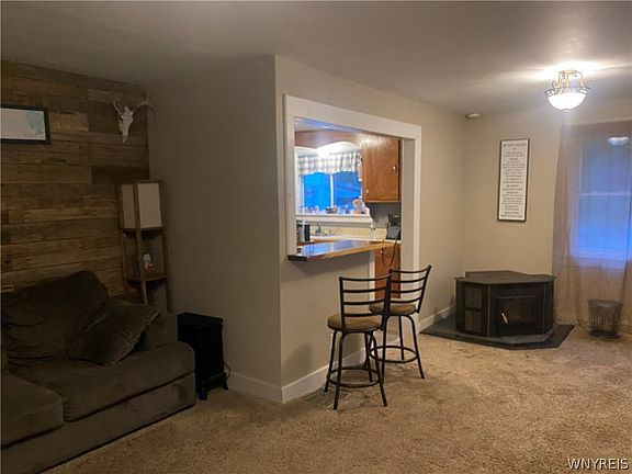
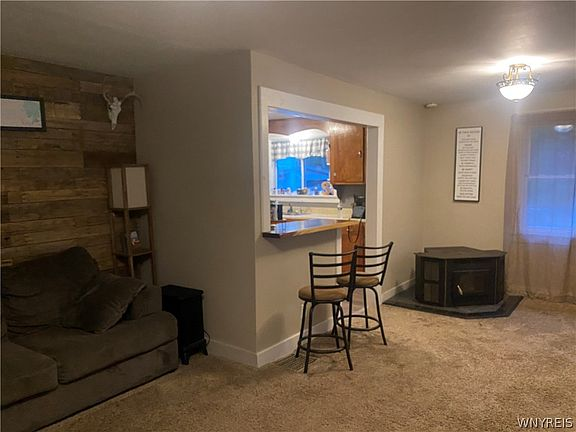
- waste bin (603, 318)
